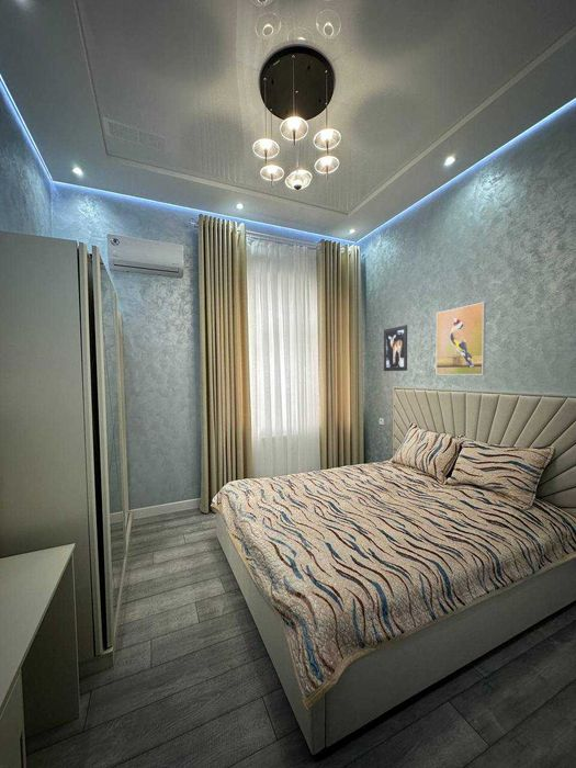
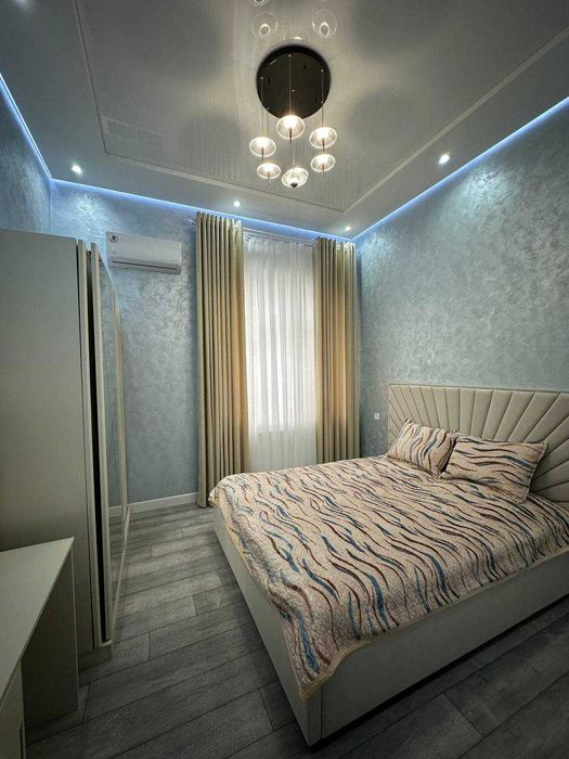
- wall art (394, 349)
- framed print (459, 341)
